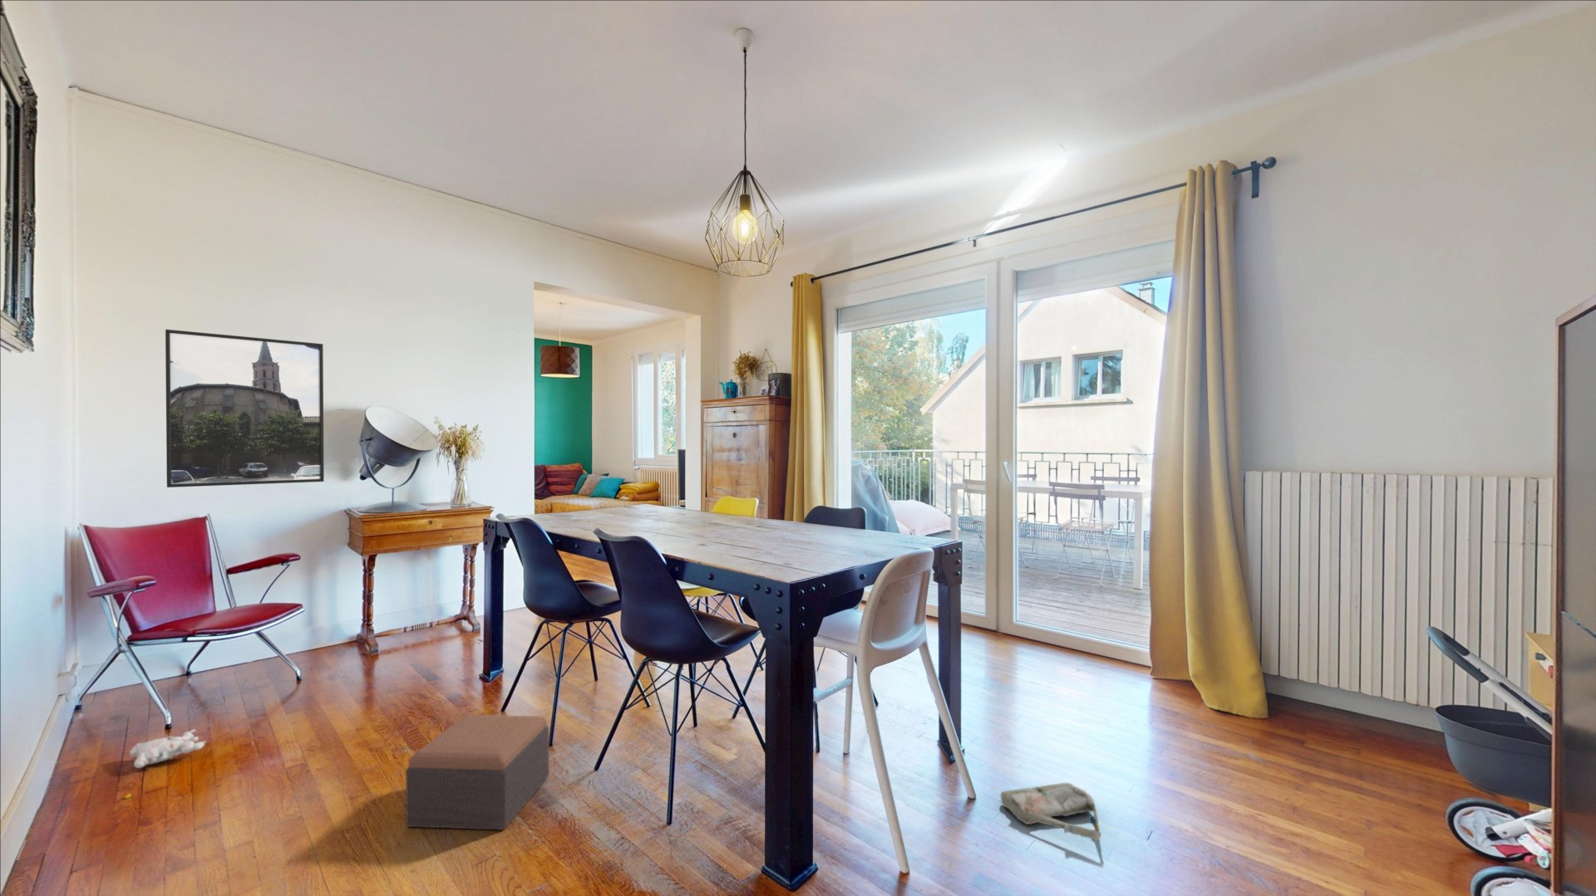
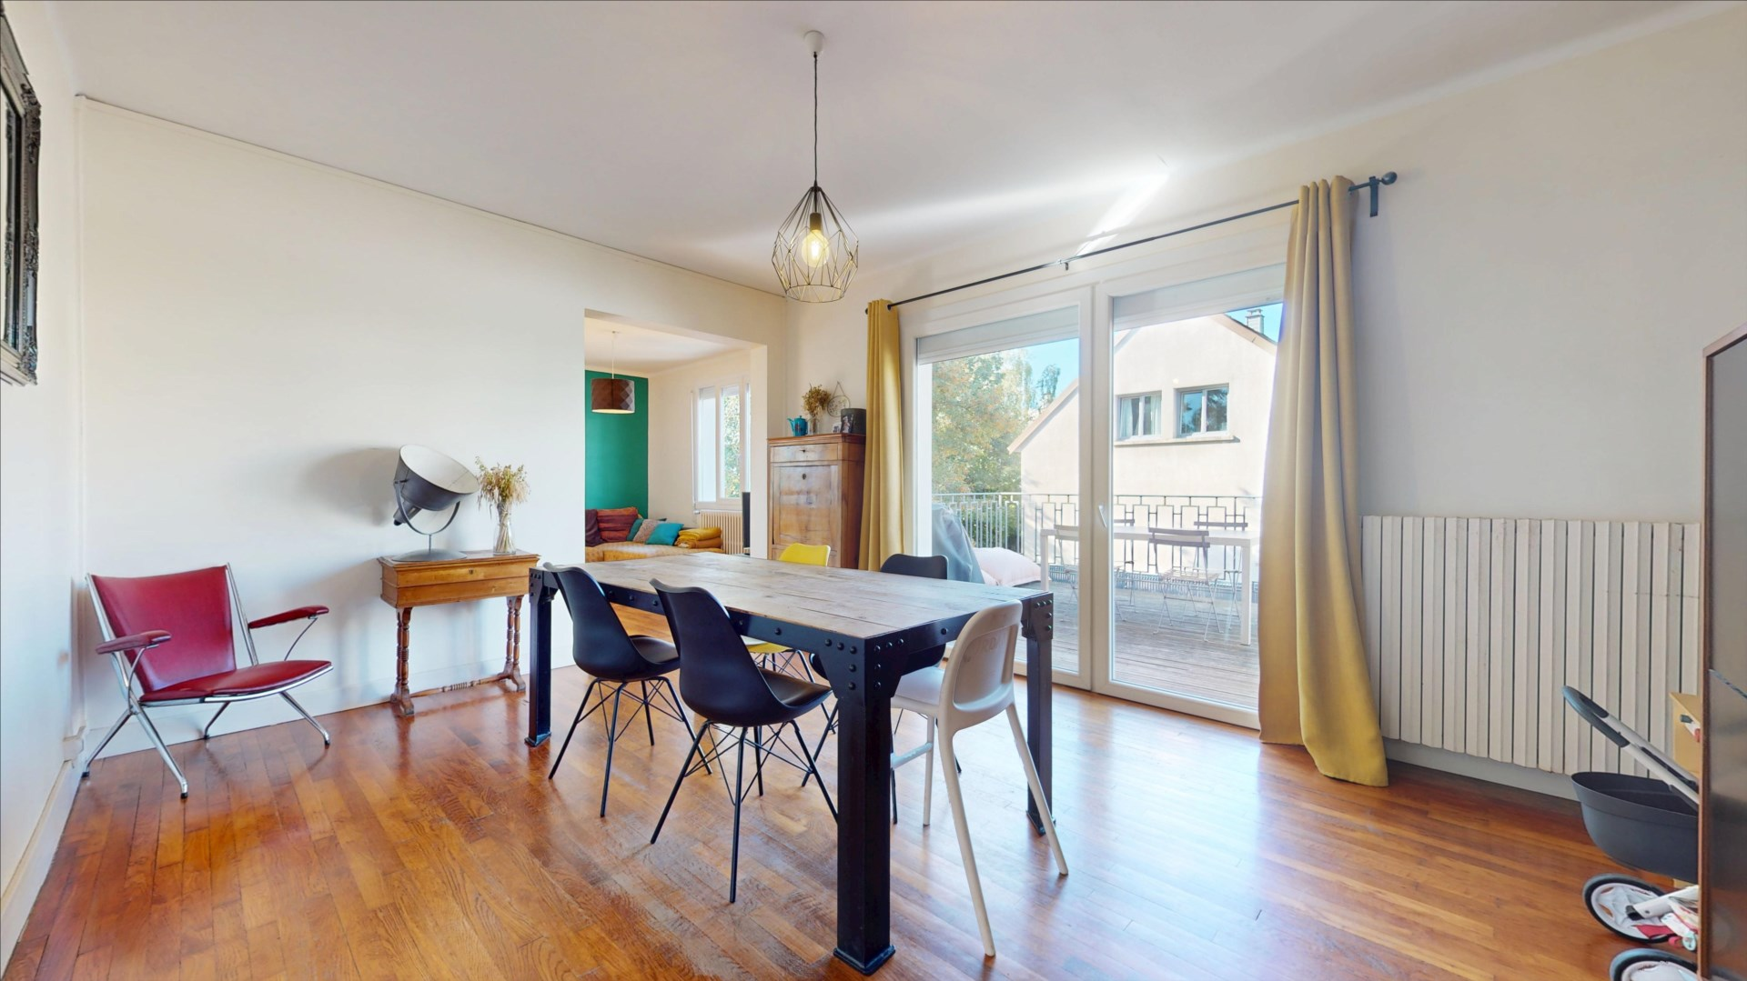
- plush toy (164, 758)
- footstool (482, 766)
- bag (1063, 812)
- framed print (250, 411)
